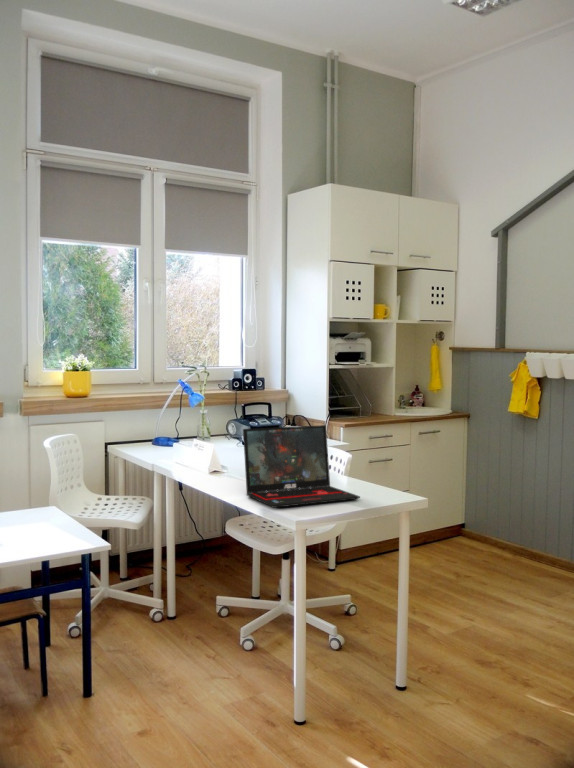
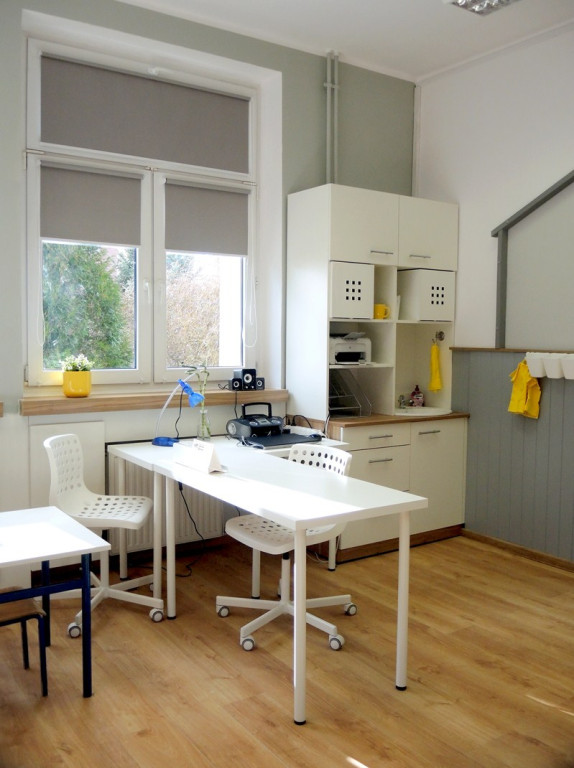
- laptop (300, 464)
